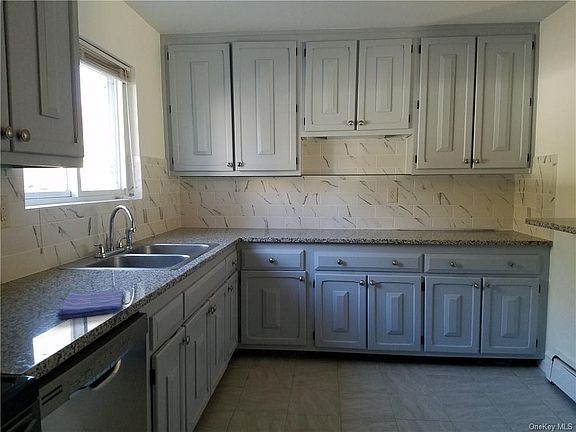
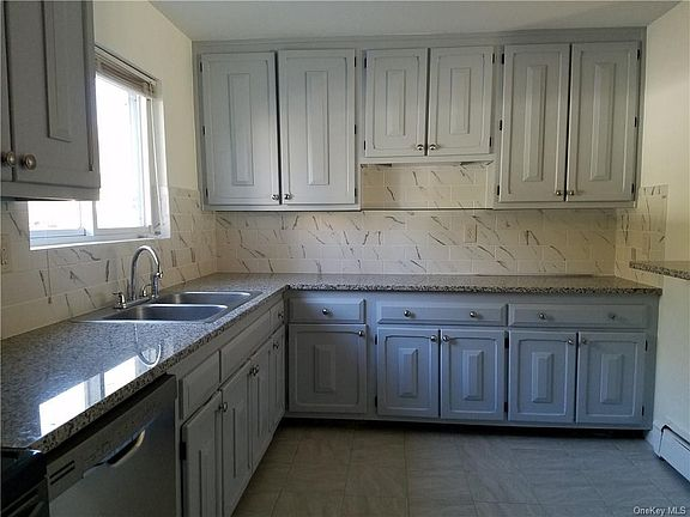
- dish towel (93, 300)
